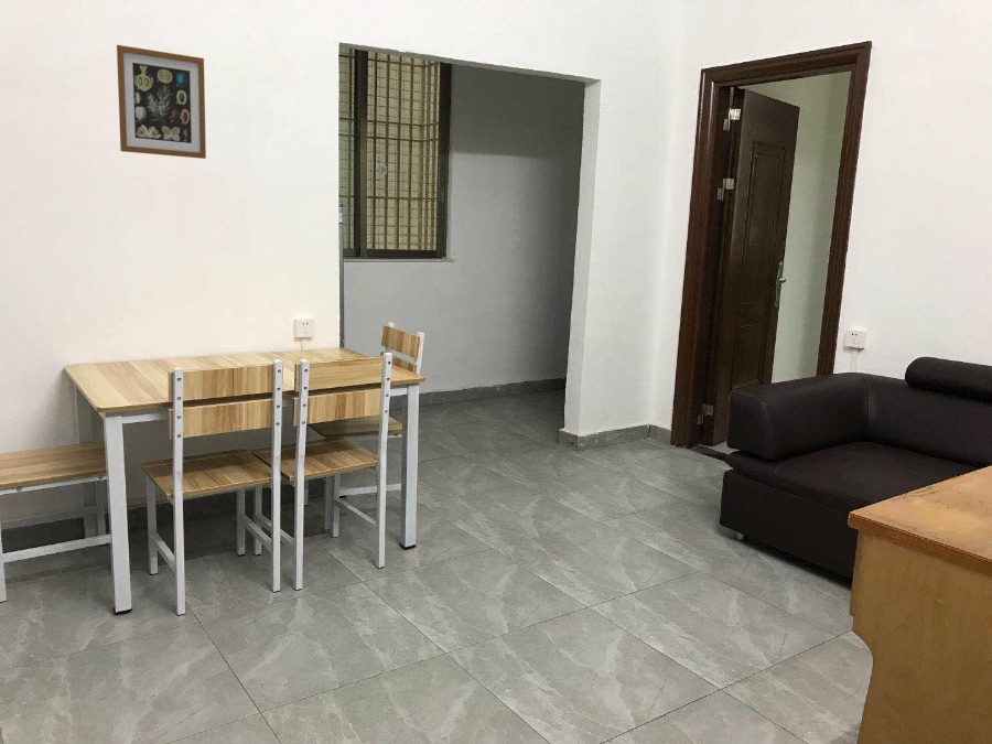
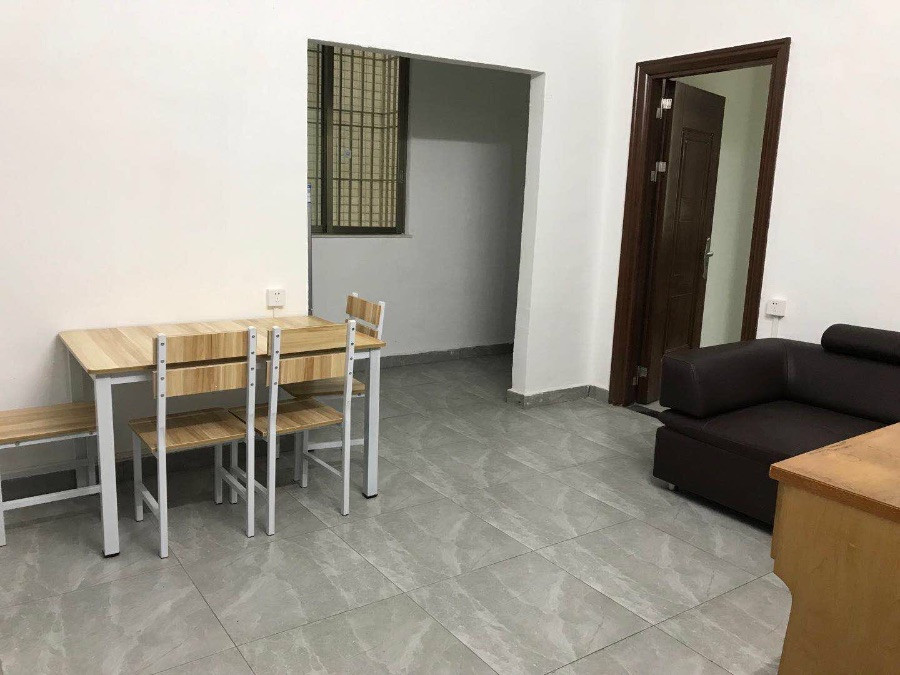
- wall art (162, 104)
